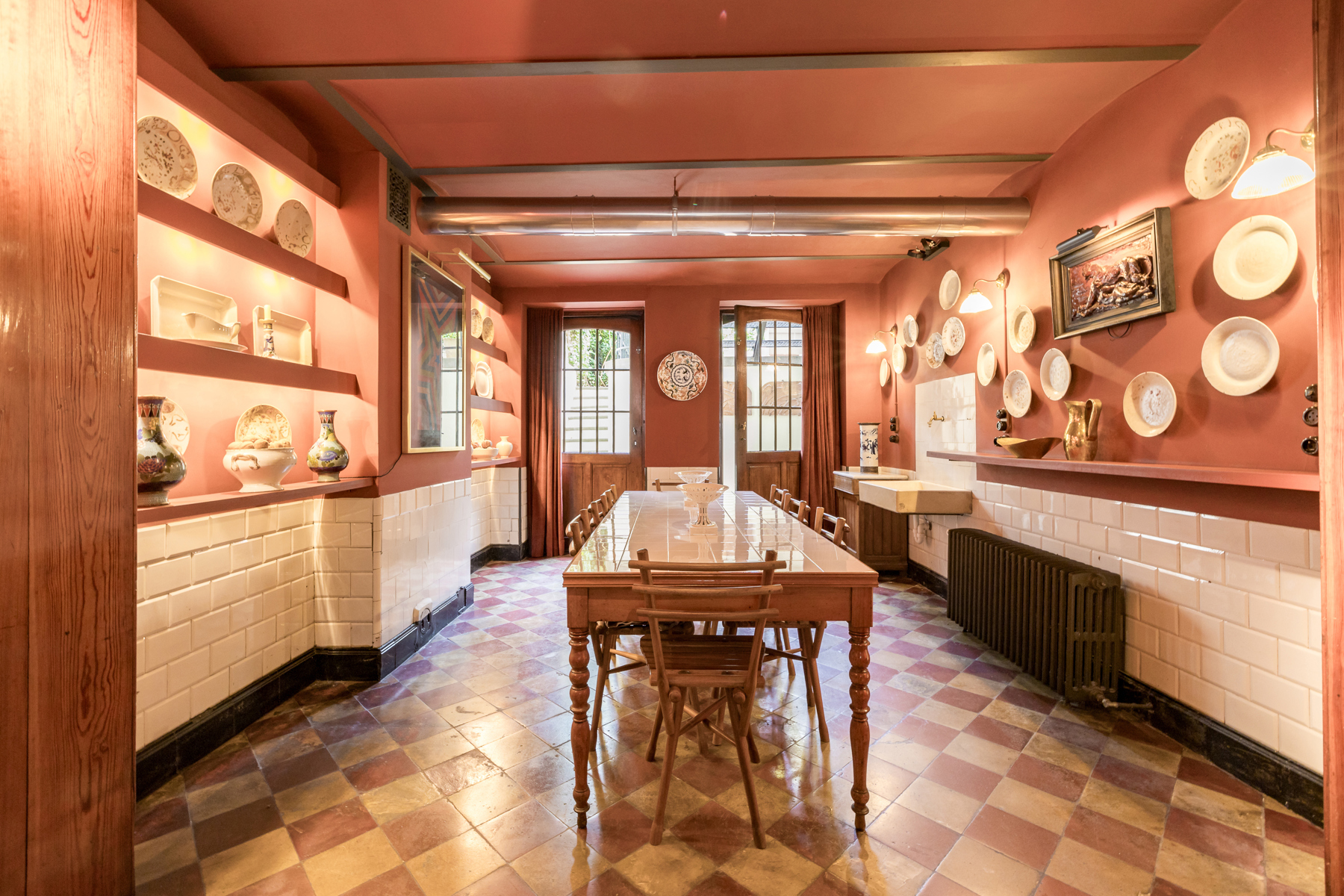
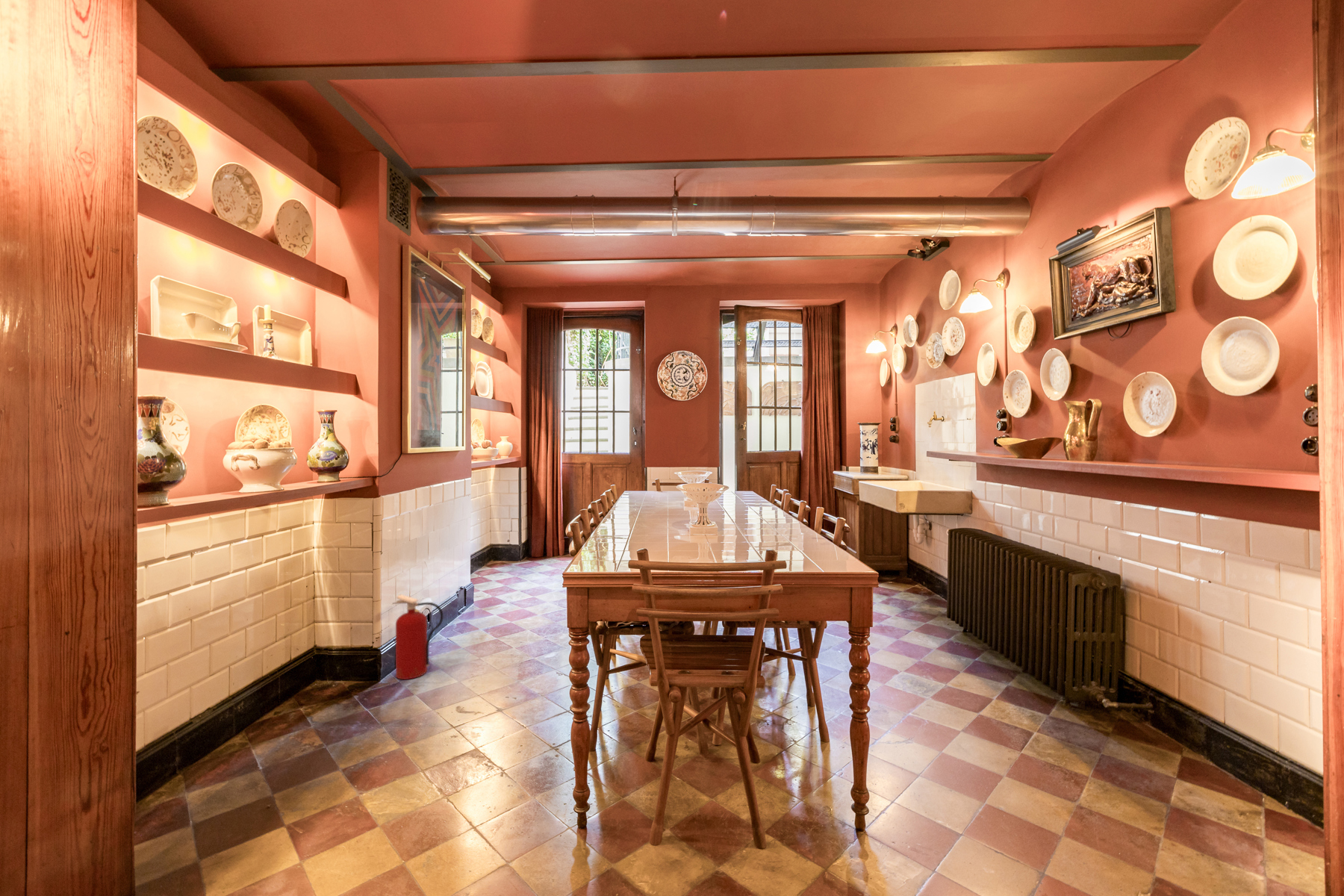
+ fire extinguisher (417, 634)
